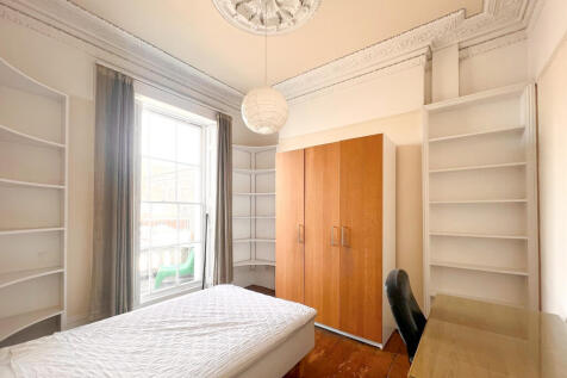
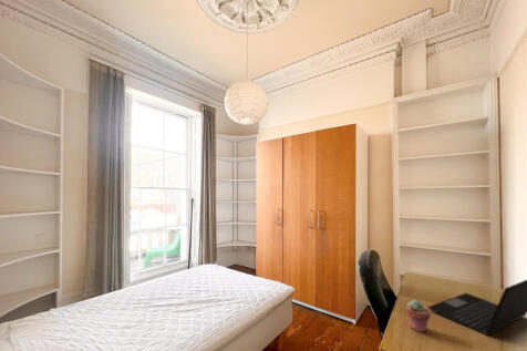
+ laptop (480, 298)
+ potted succulent (417, 313)
